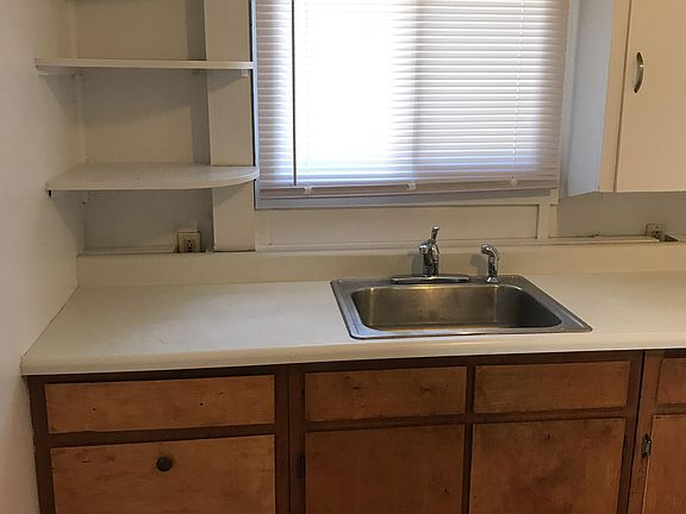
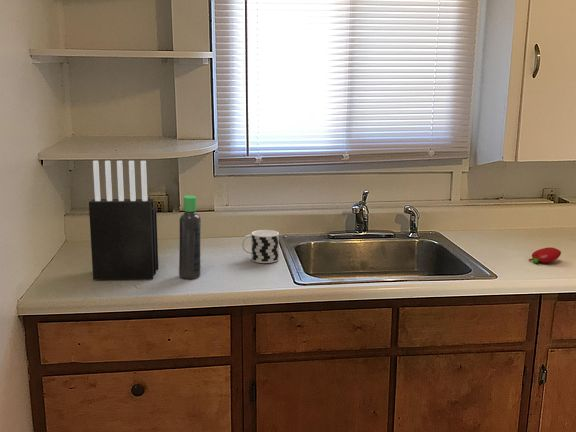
+ knife block (124, 217)
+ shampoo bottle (189, 236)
+ fruit (544, 254)
+ cup (260, 246)
